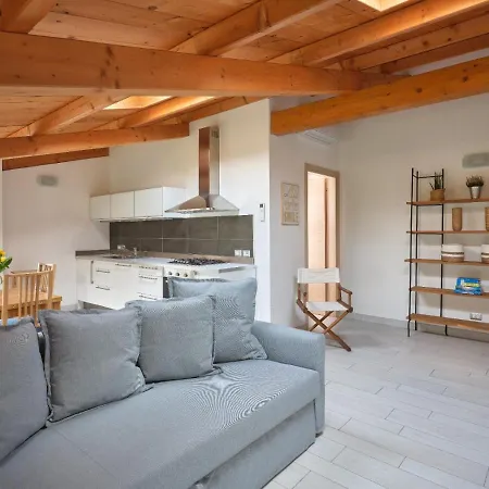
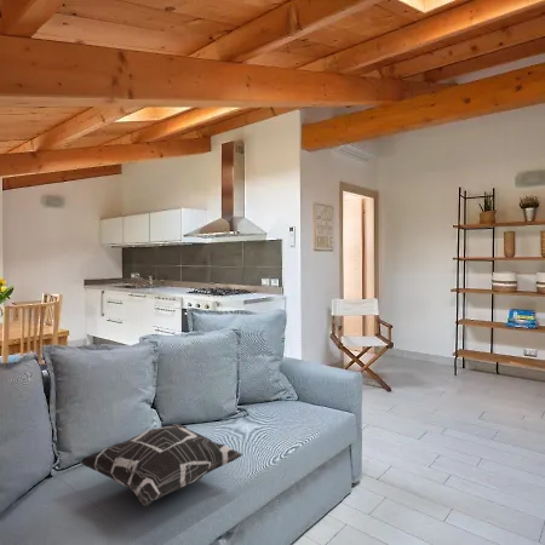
+ decorative pillow (164, 455)
